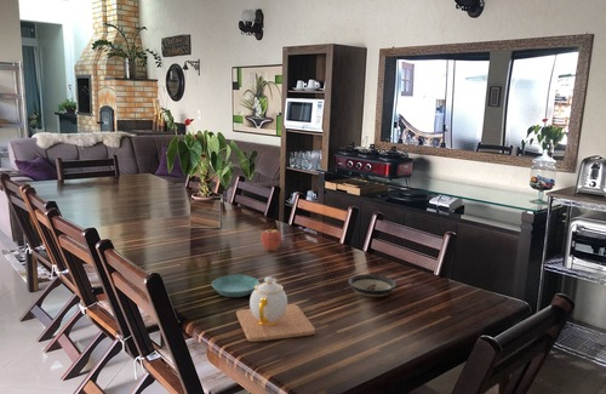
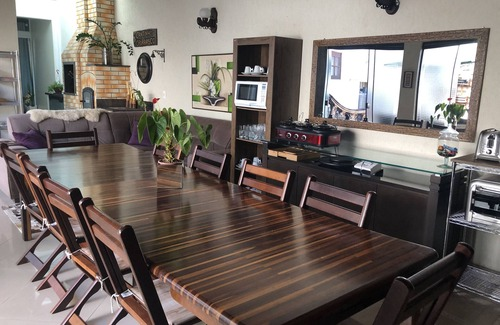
- teapot (274, 299)
- fruit (270, 238)
- saucer (235, 286)
- saucer (371, 287)
